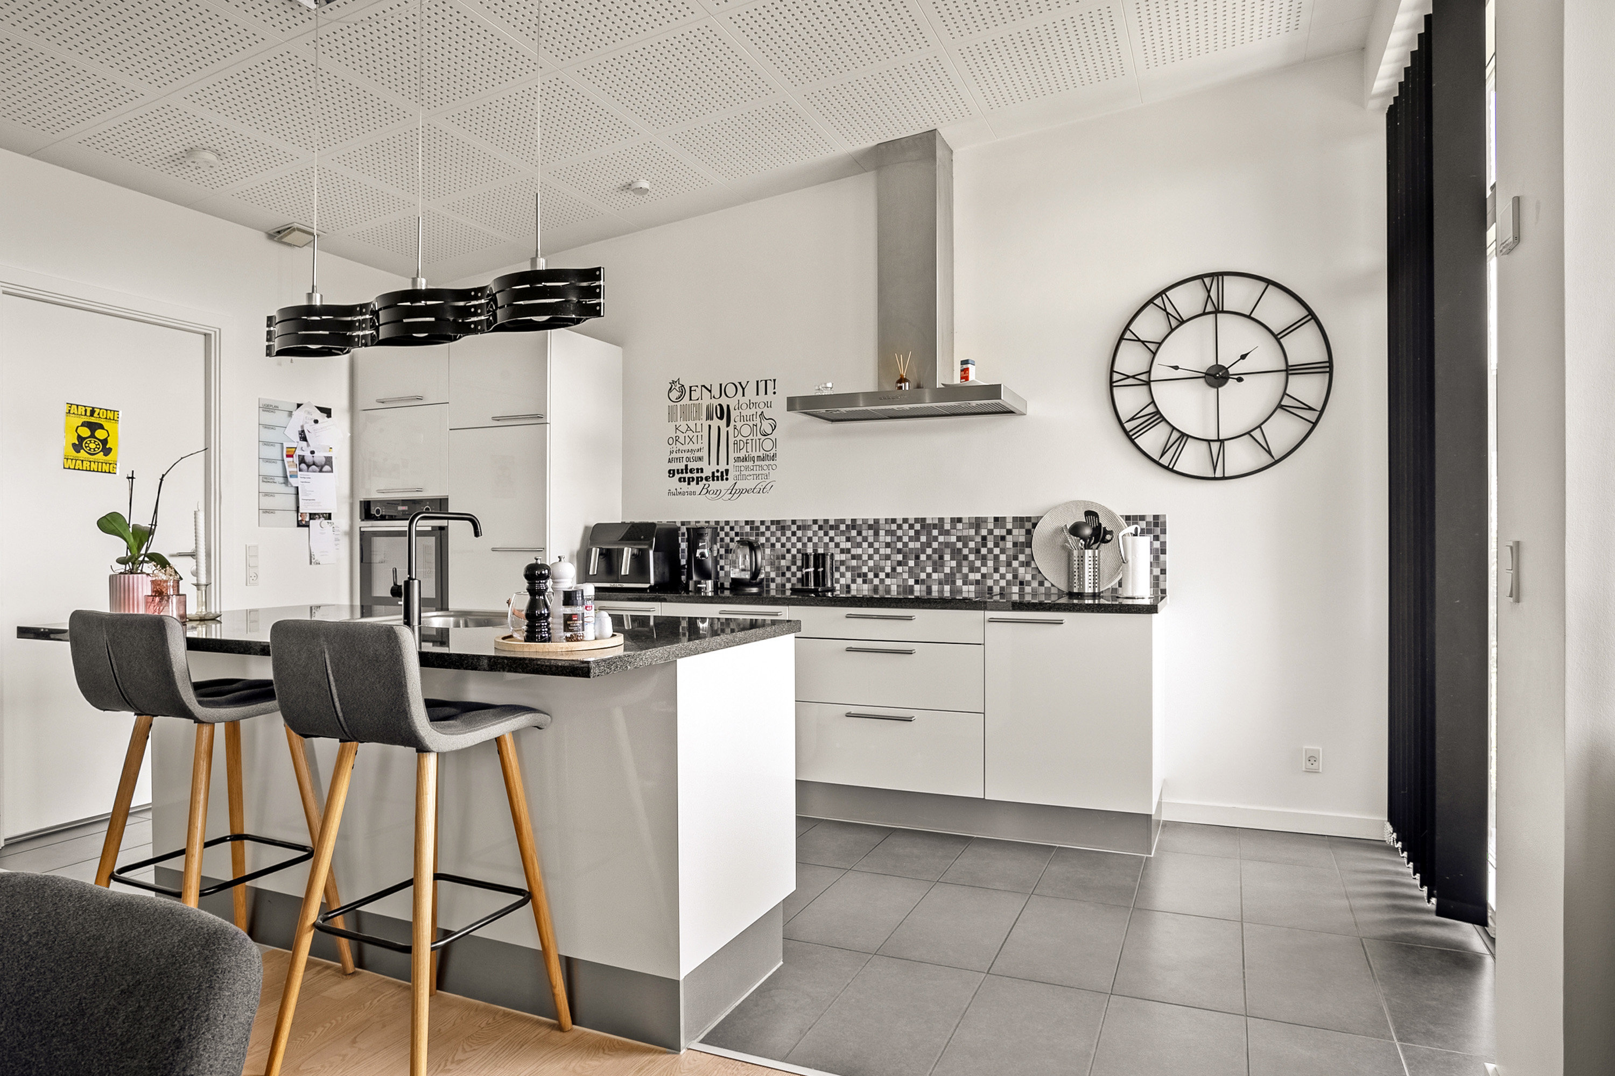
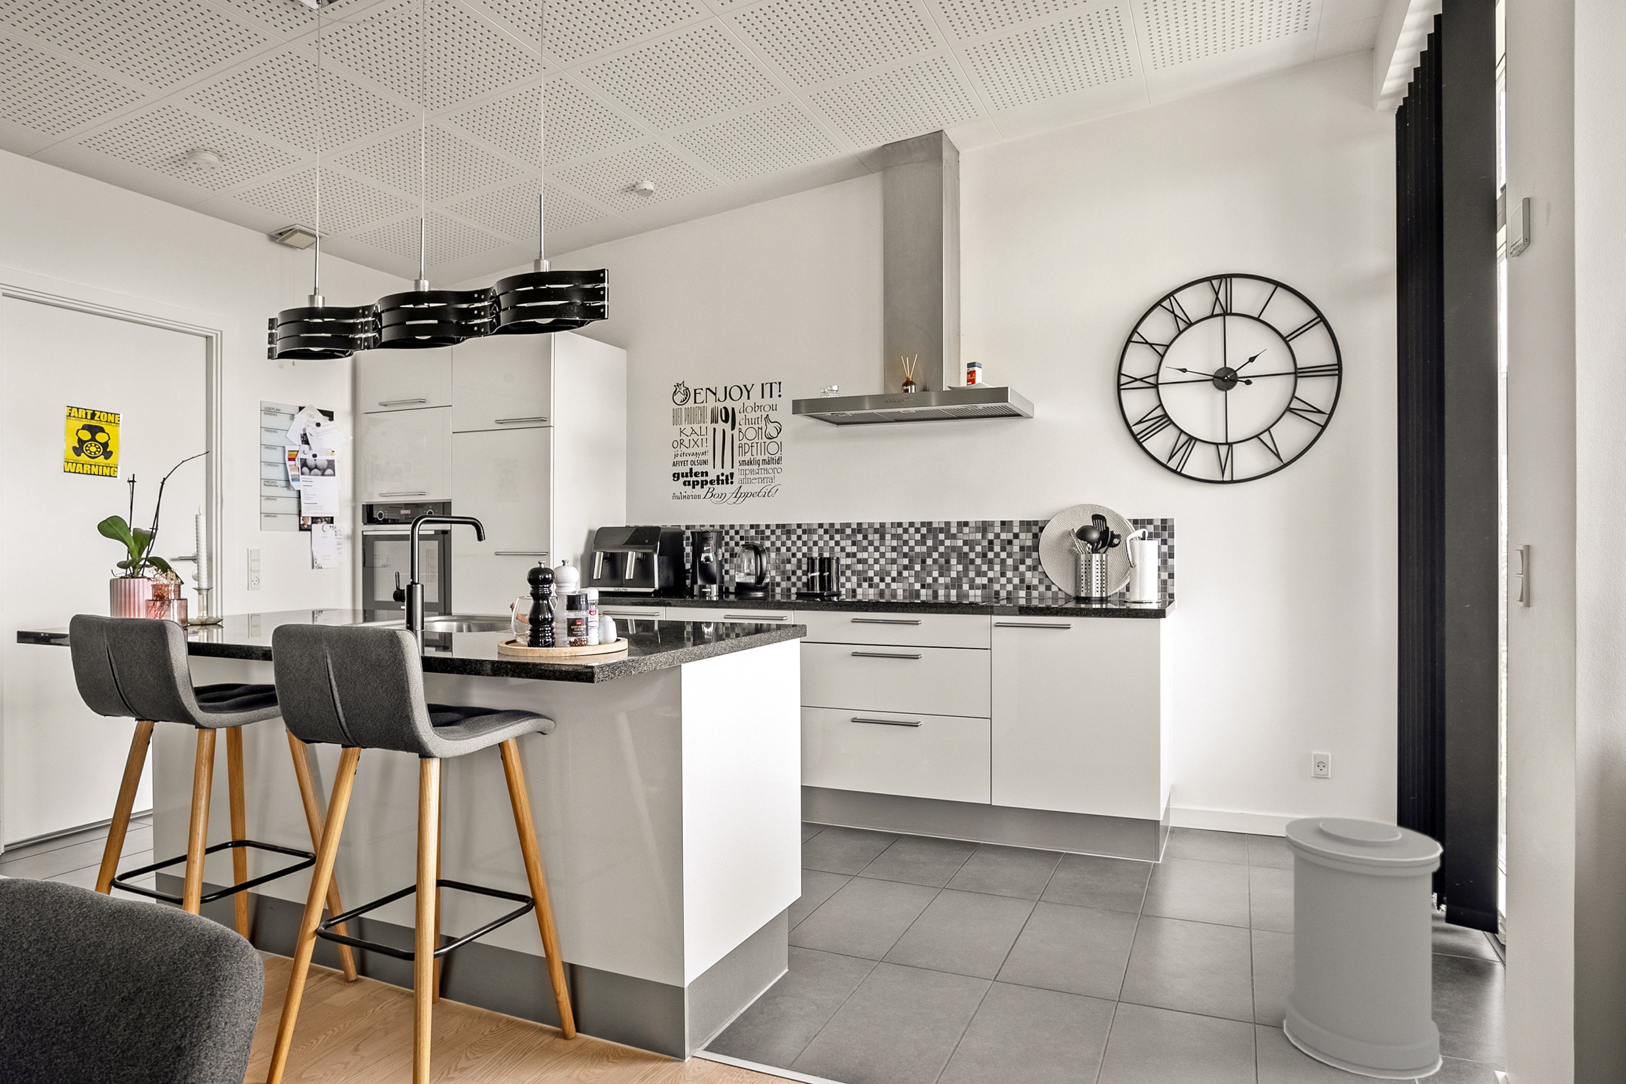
+ trash can (1360, 935)
